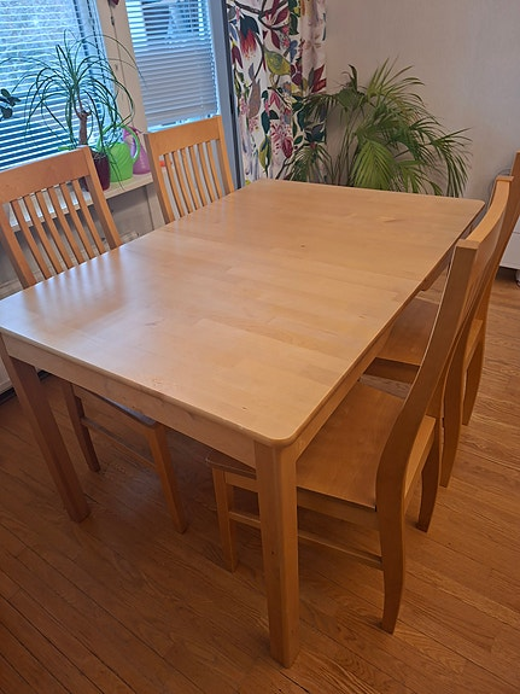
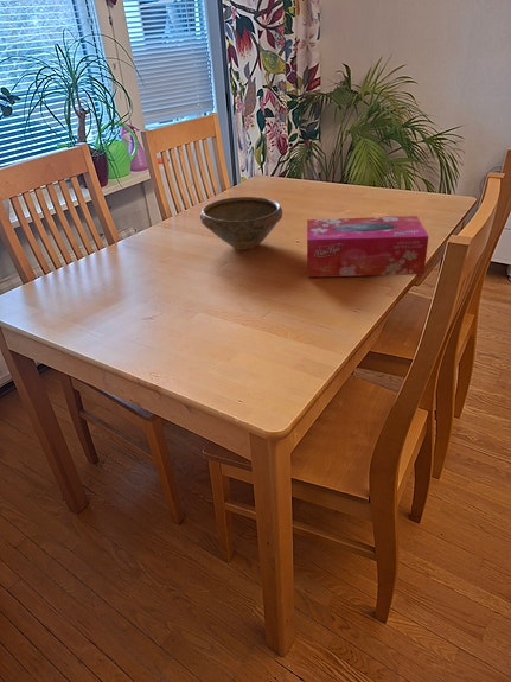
+ tissue box (363, 246)
+ bowl (242, 227)
